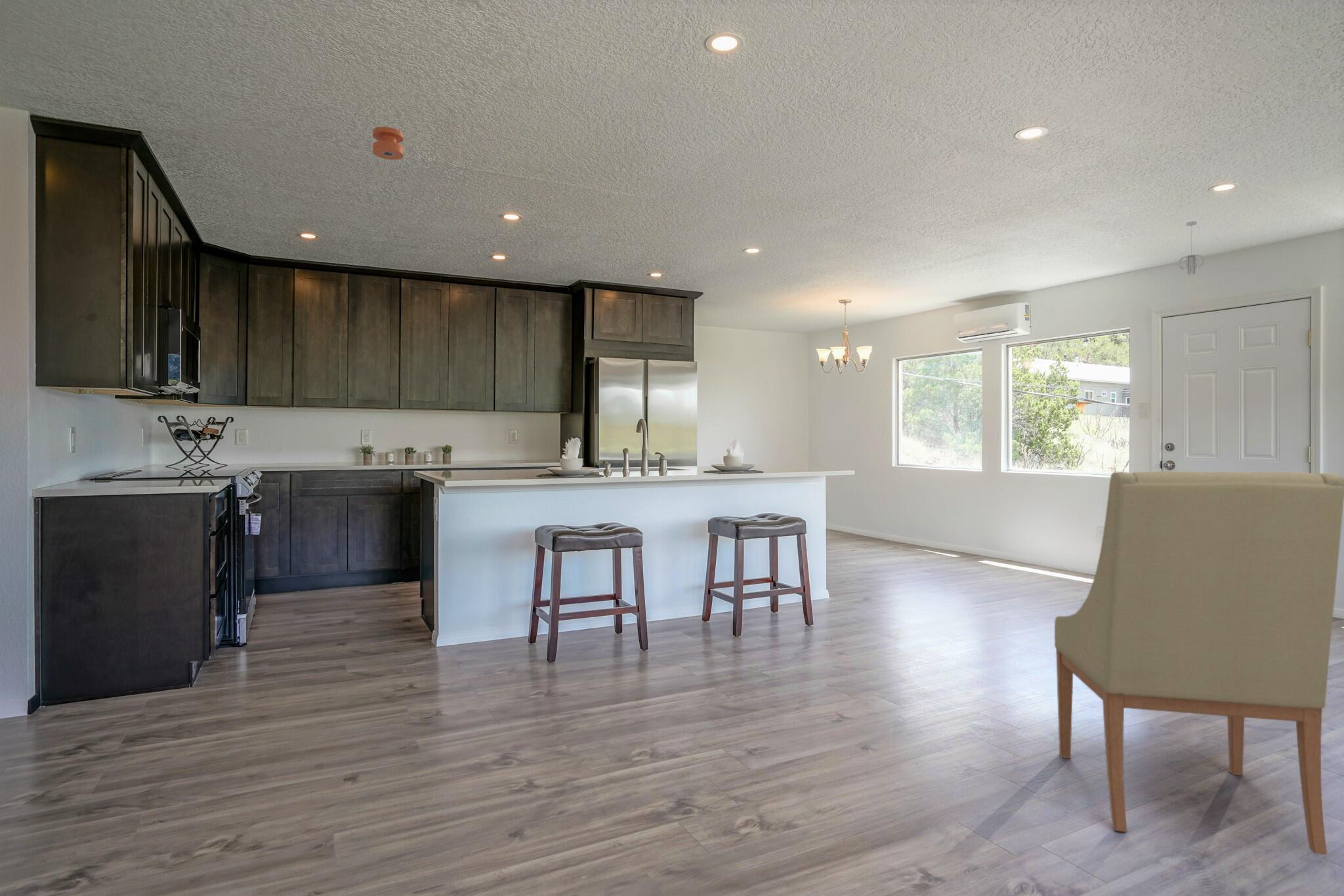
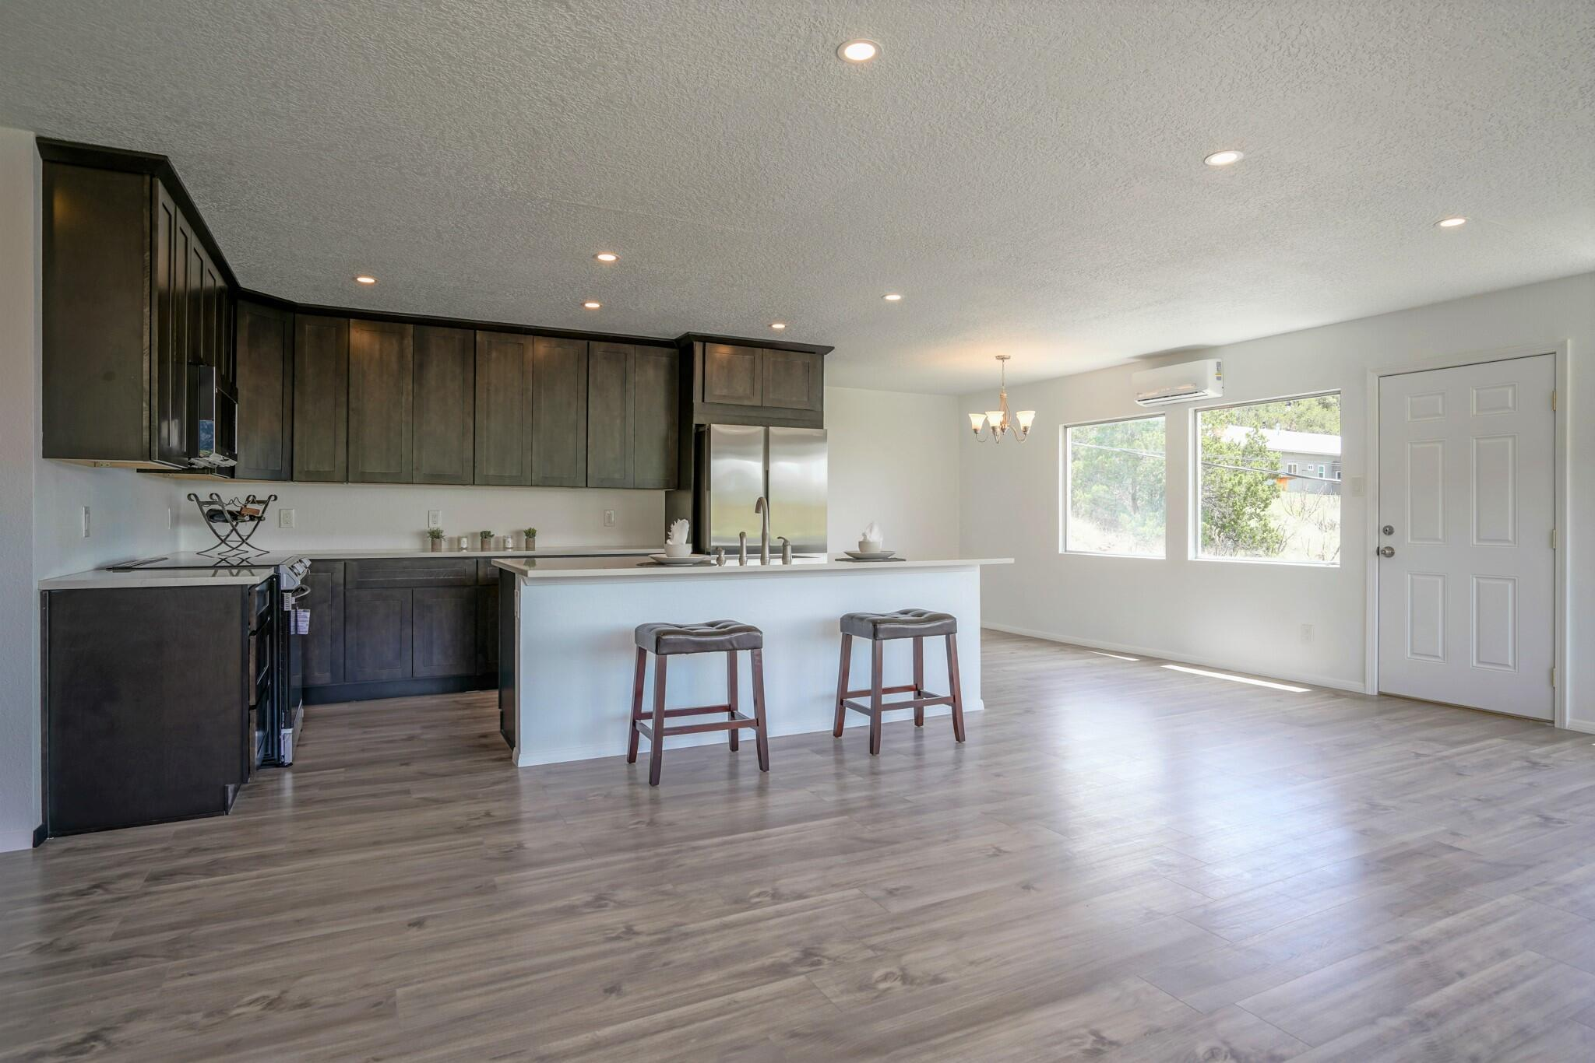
- chair (1182, 636)
- pendant light (1191, 248)
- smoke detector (388, 143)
